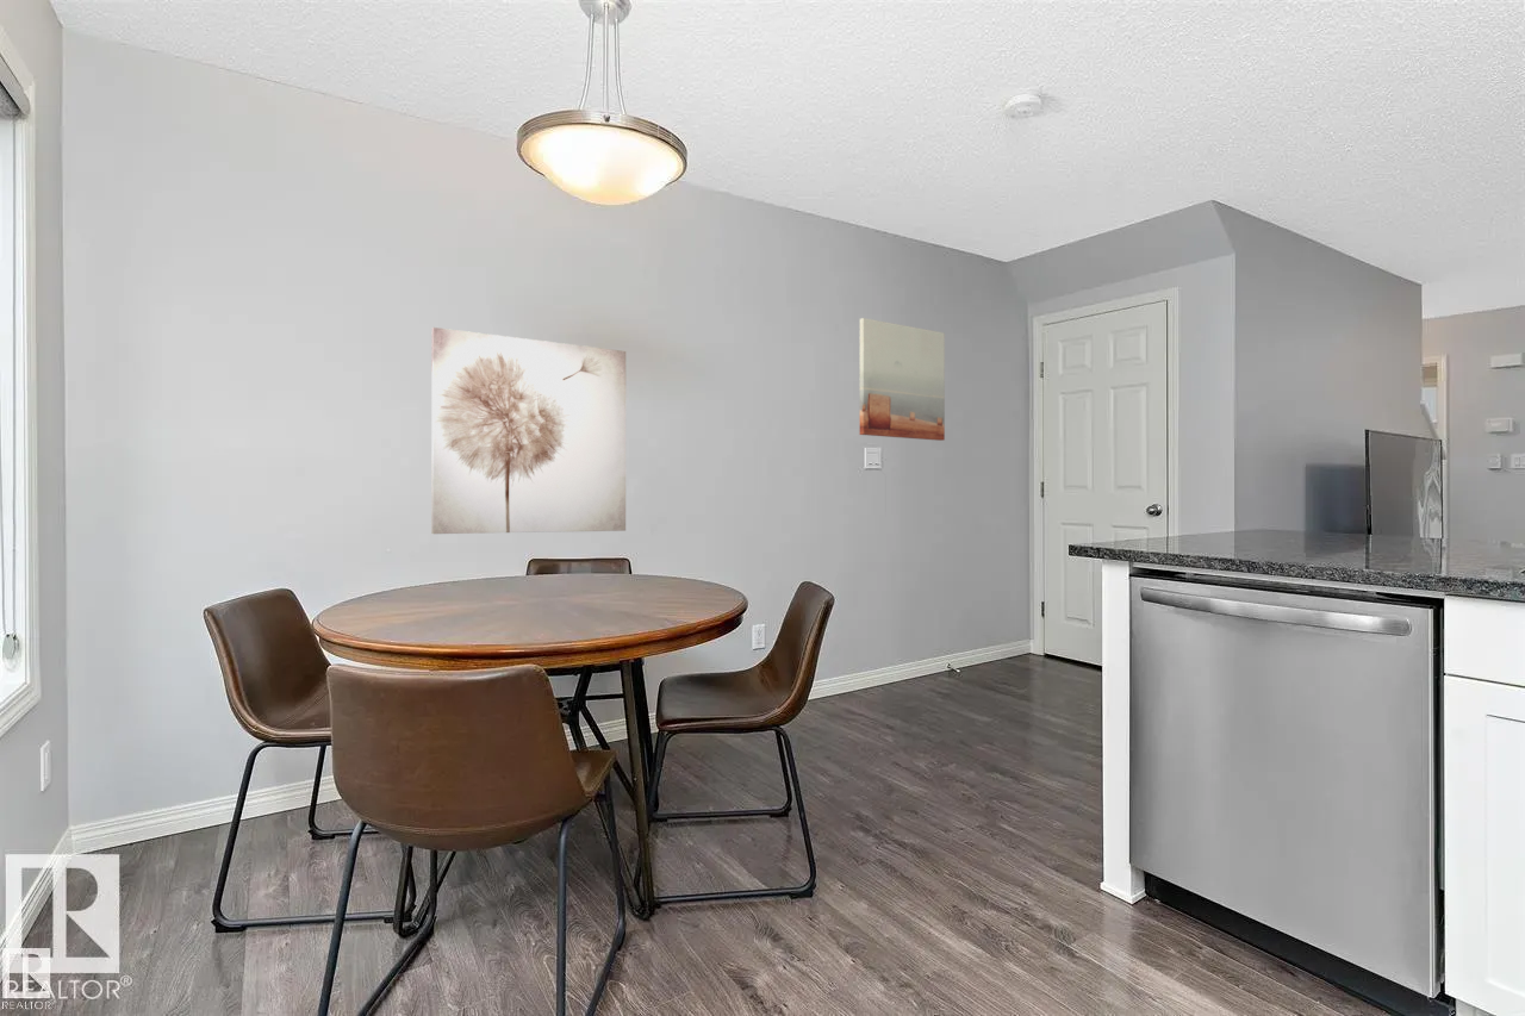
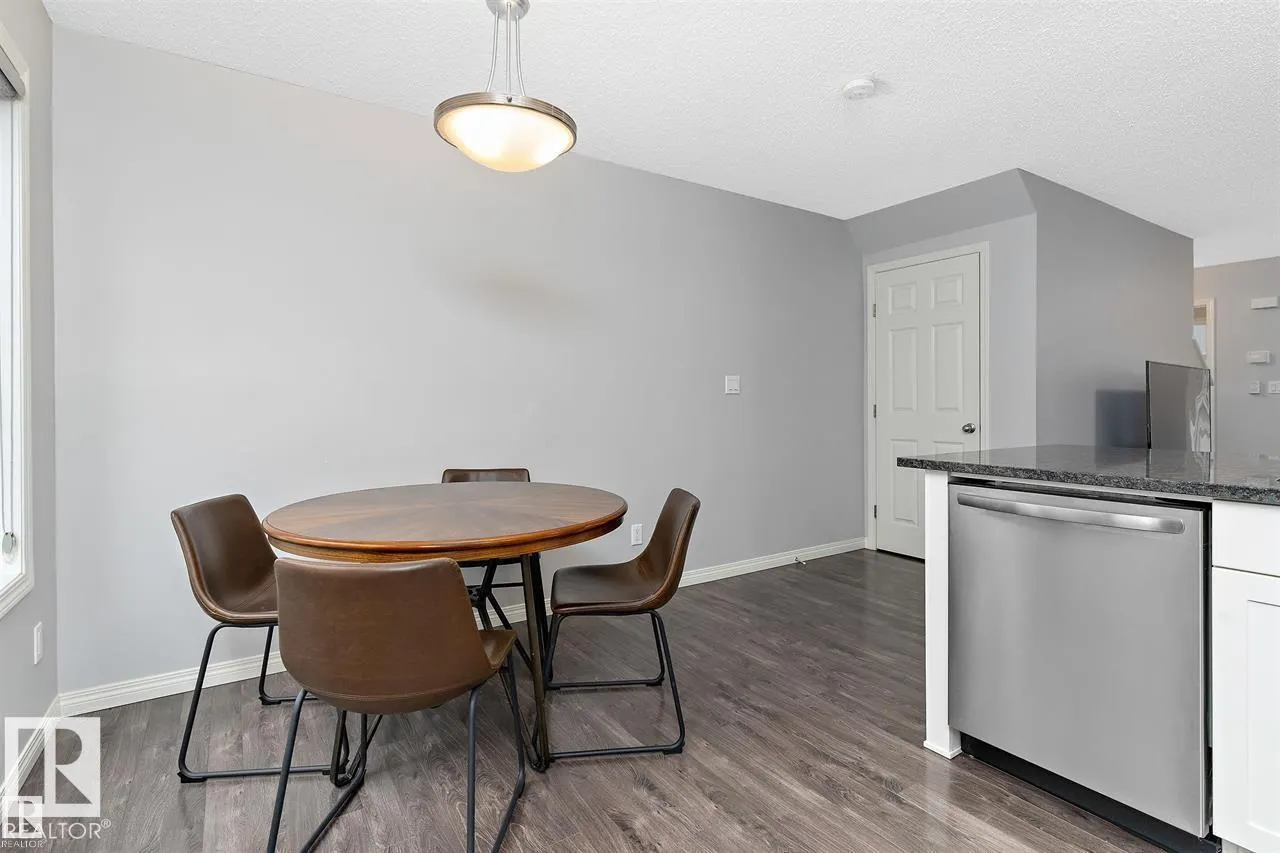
- wall art (535, 436)
- wall art (903, 381)
